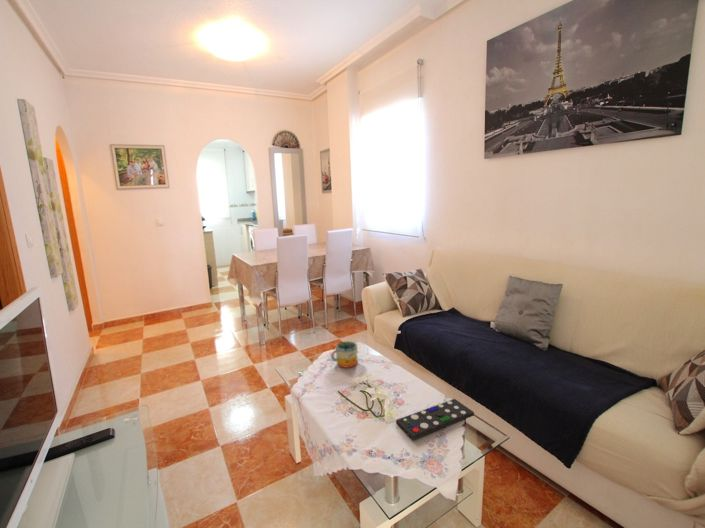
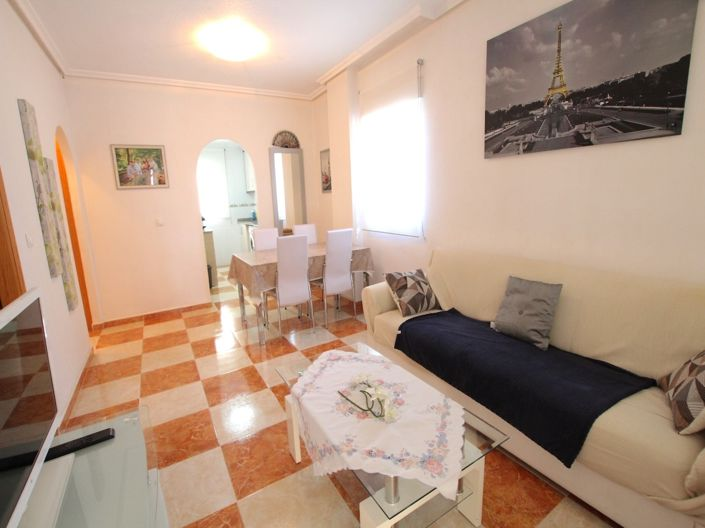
- mug (344, 354)
- remote control (435, 417)
